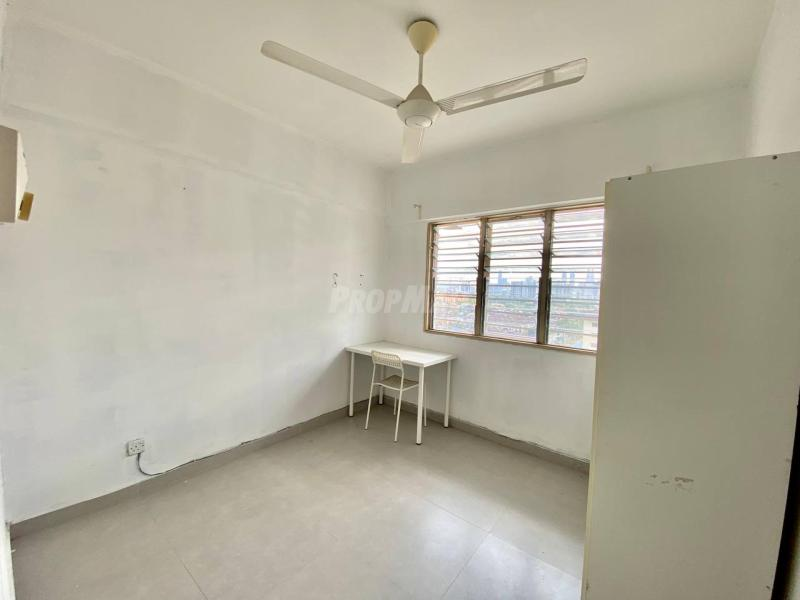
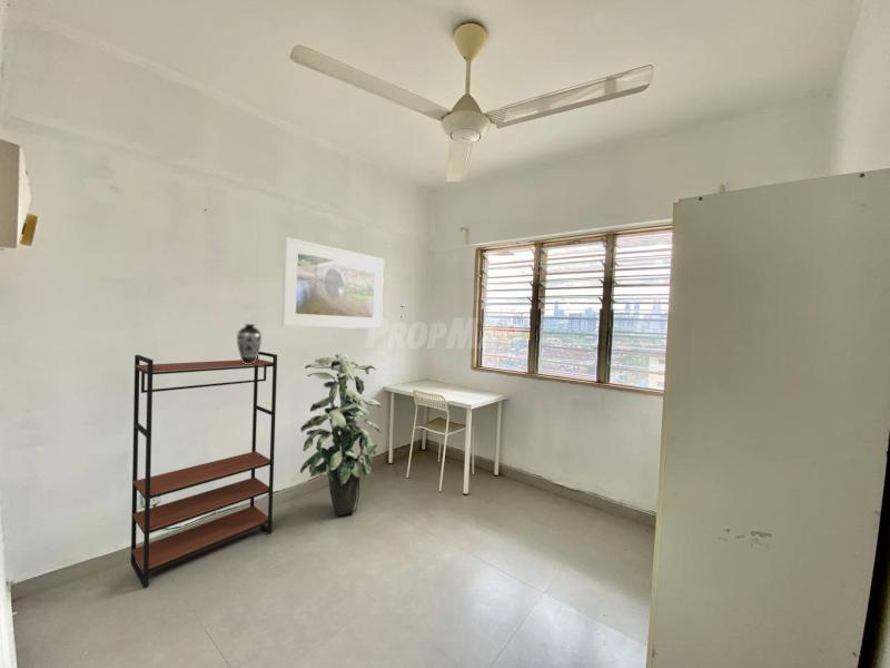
+ bookshelf (209, 462)
+ indoor plant (340, 431)
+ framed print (338, 288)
+ decorative vase (249, 343)
